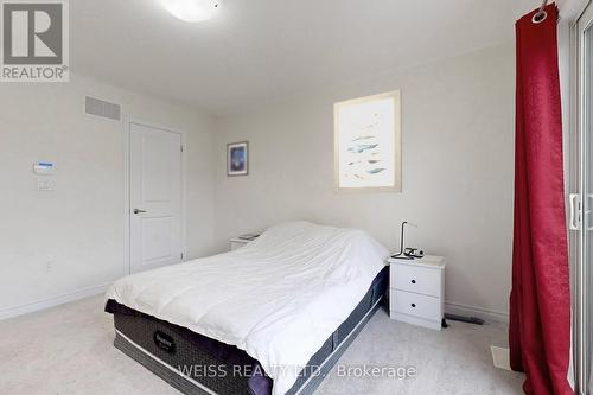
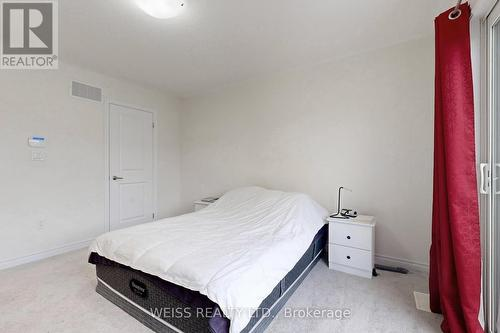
- wall art (237, 159)
- wall art (365, 145)
